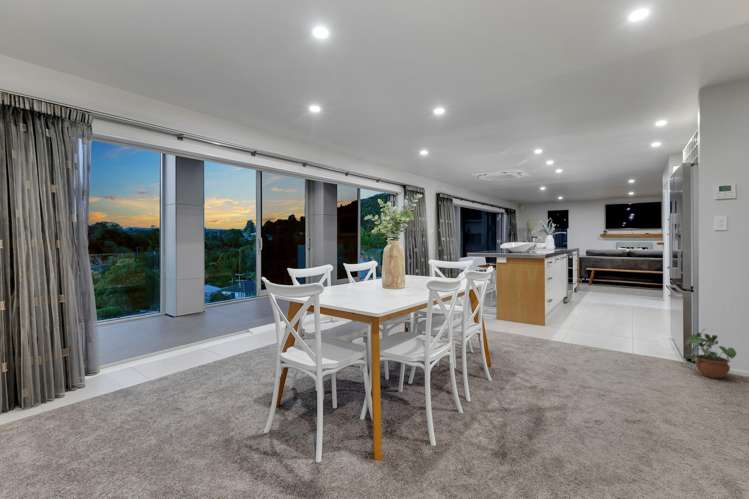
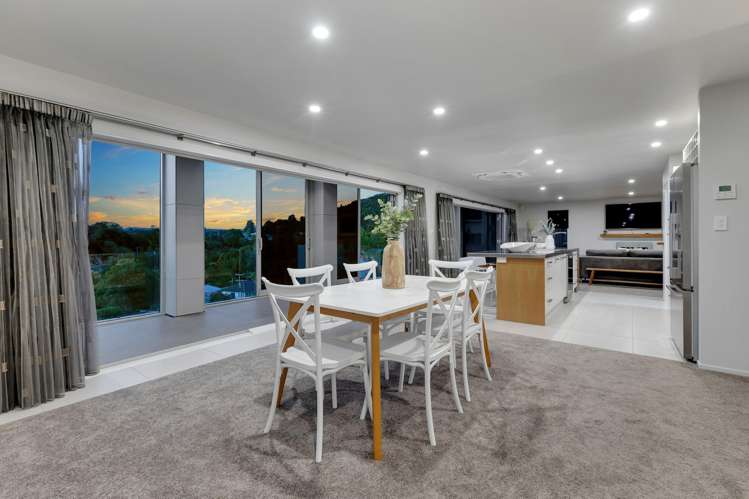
- potted plant (708, 352)
